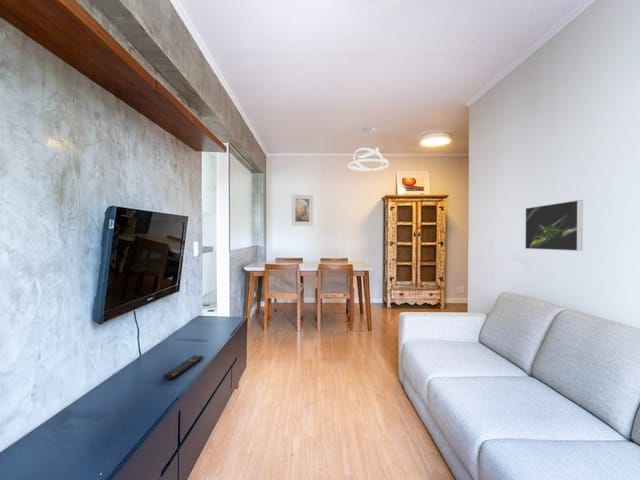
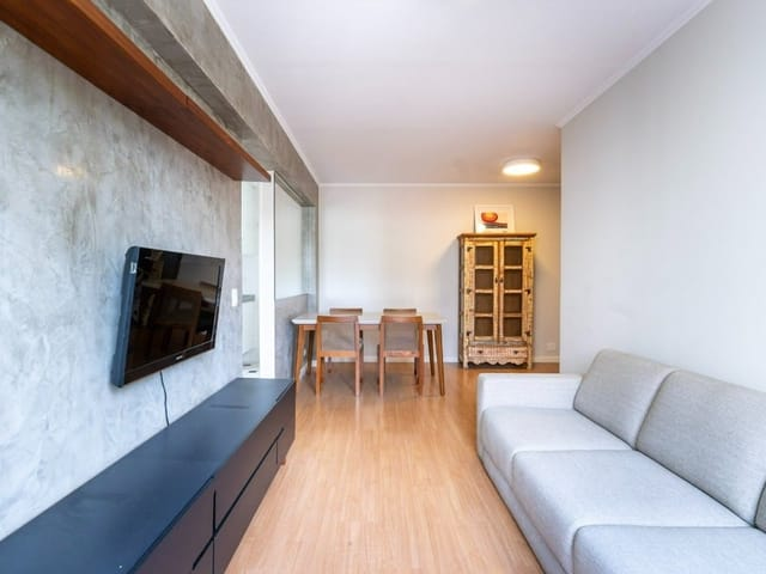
- pendant light (368, 148)
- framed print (302, 210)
- remote control (184, 366)
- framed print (550, 227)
